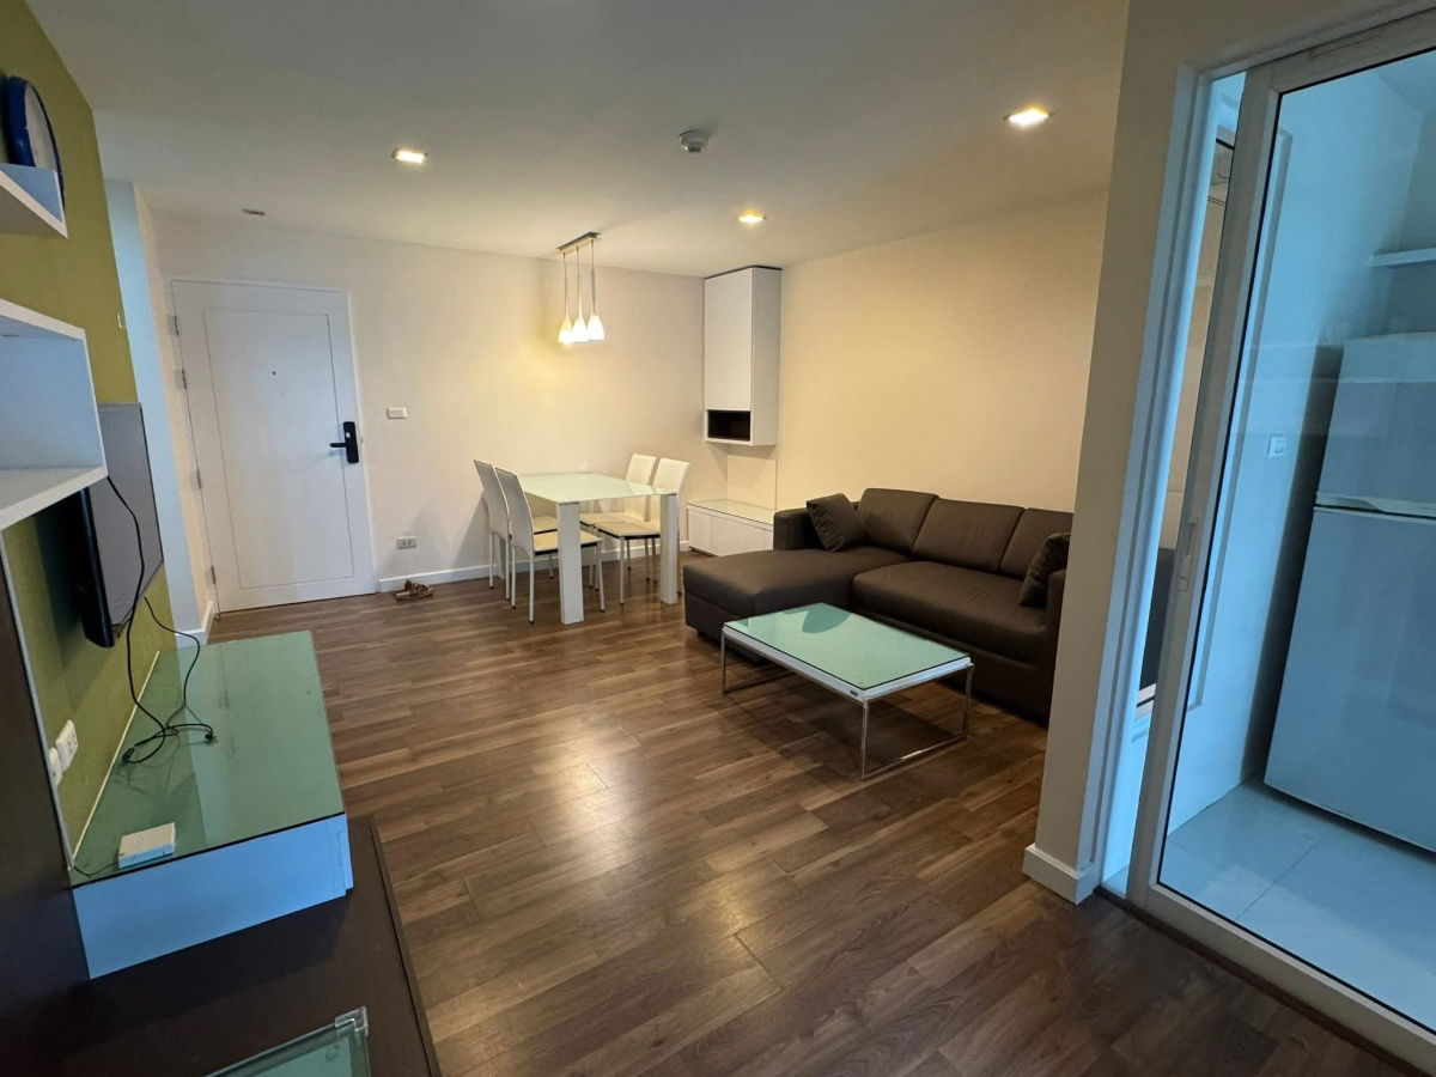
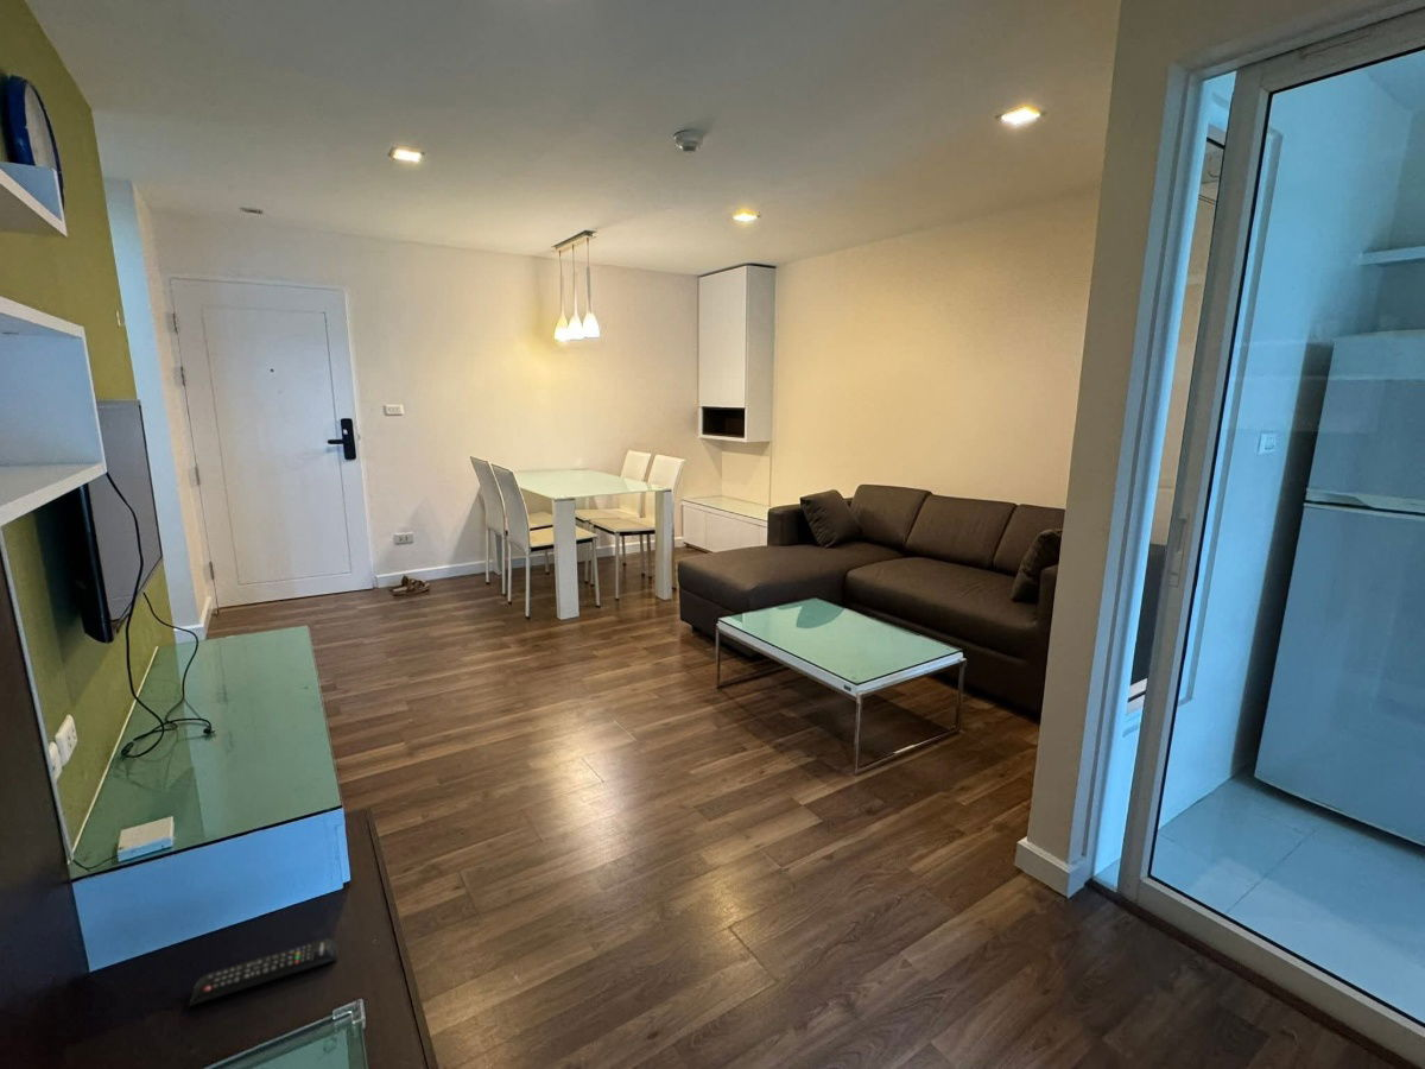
+ remote control (266, 970)
